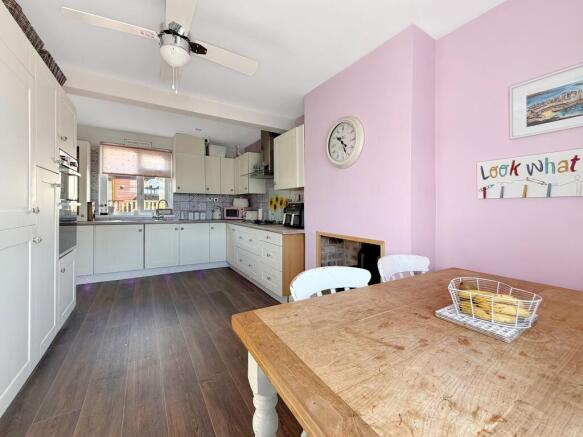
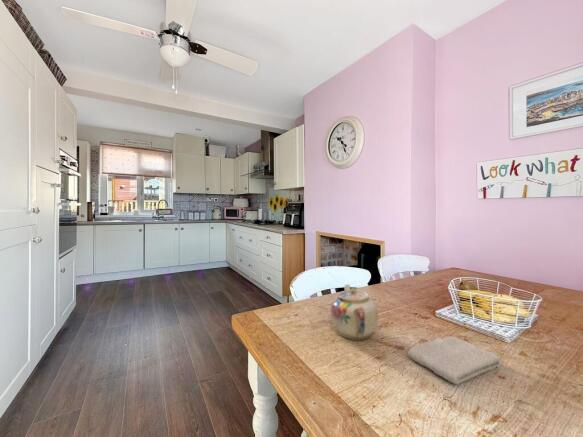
+ teapot (352, 309)
+ washcloth (454, 356)
